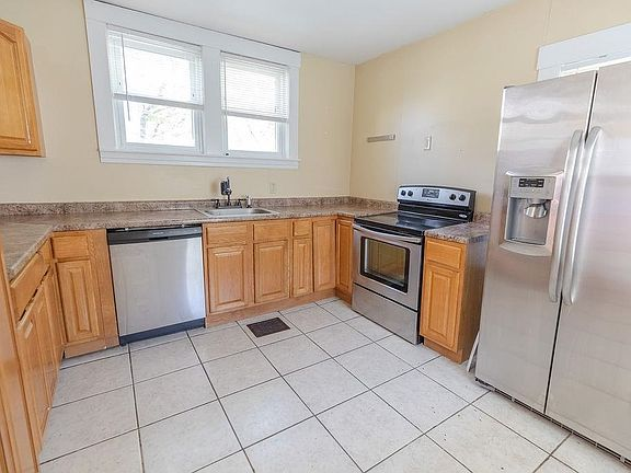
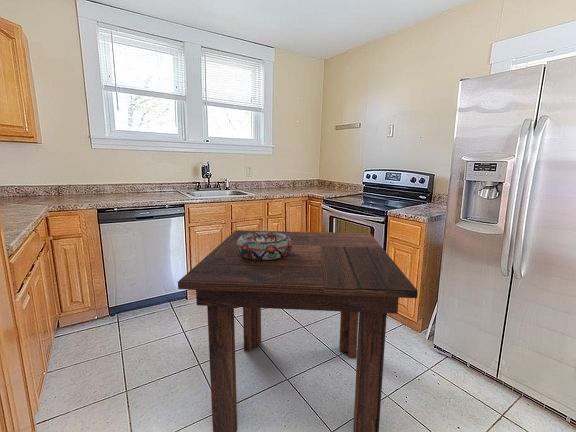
+ decorative bowl (264, 244)
+ dining table (298, 309)
